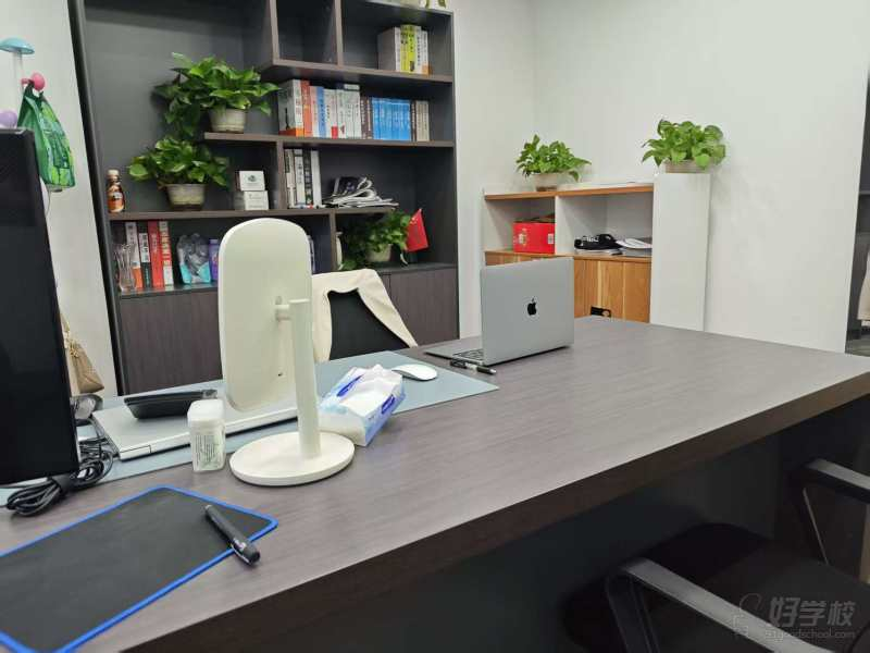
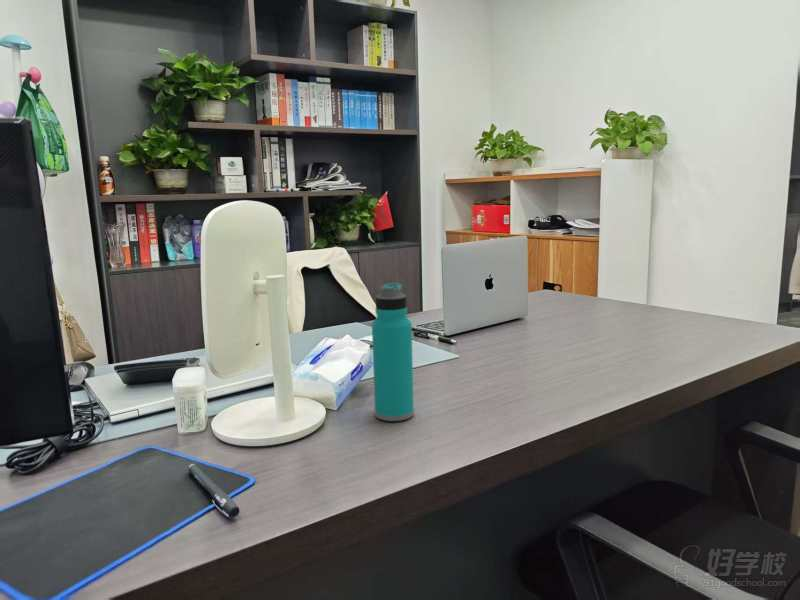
+ water bottle (392, 351)
